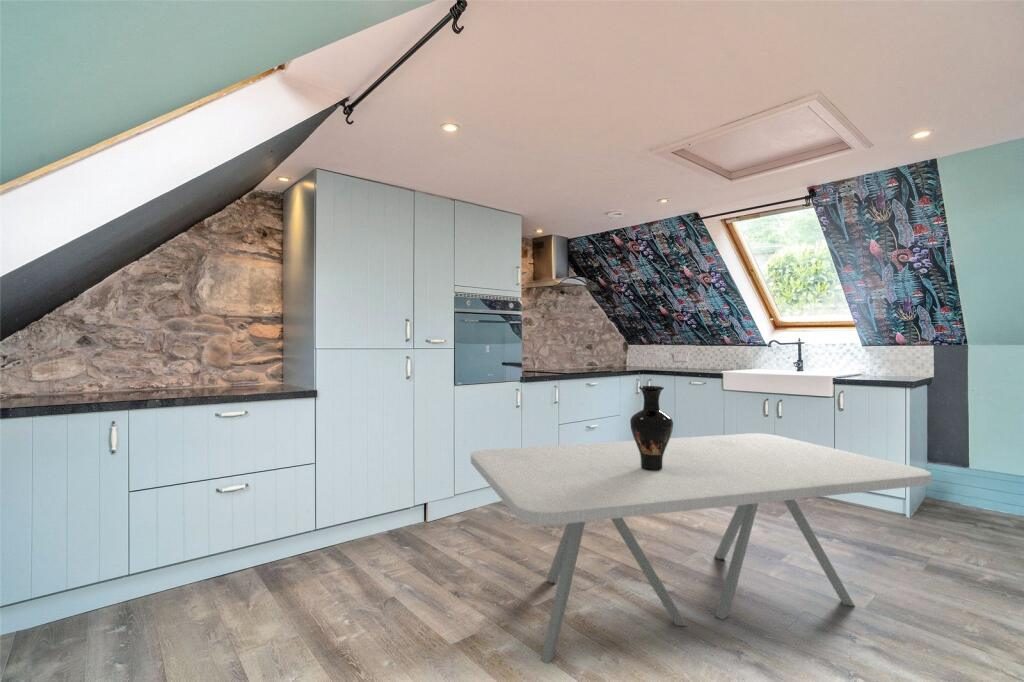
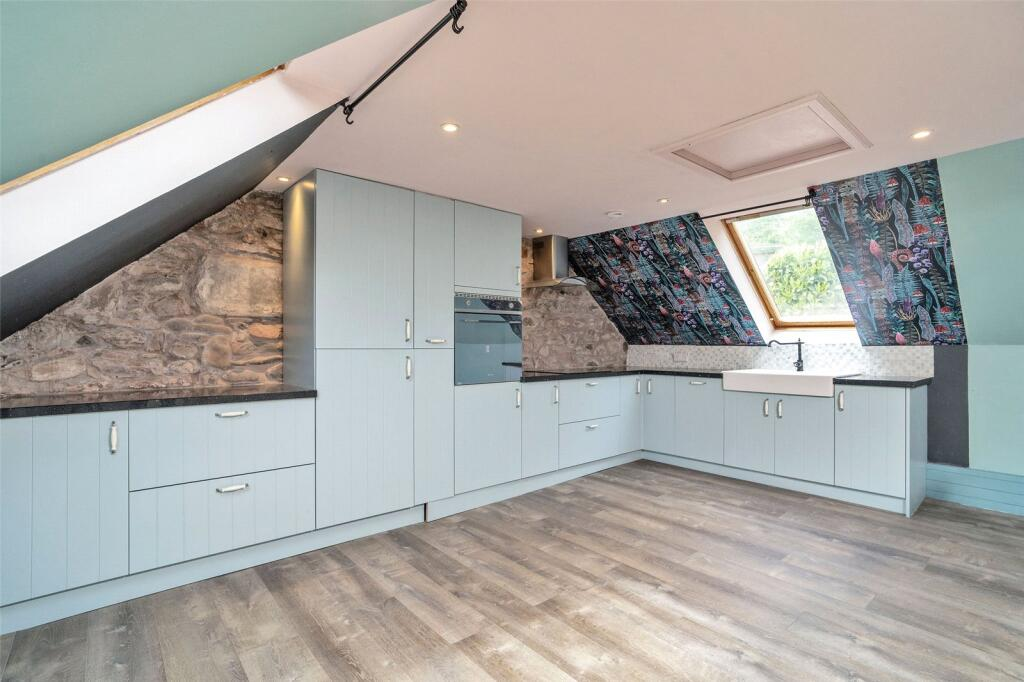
- vase (651, 427)
- dining table (679, 511)
